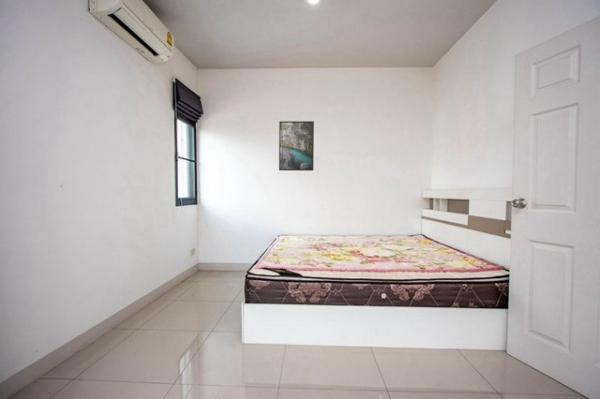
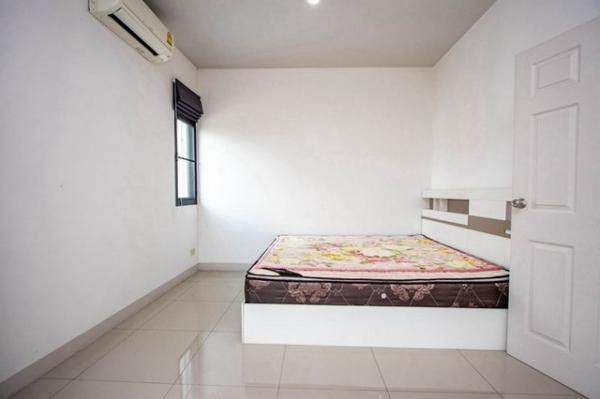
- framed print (296, 146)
